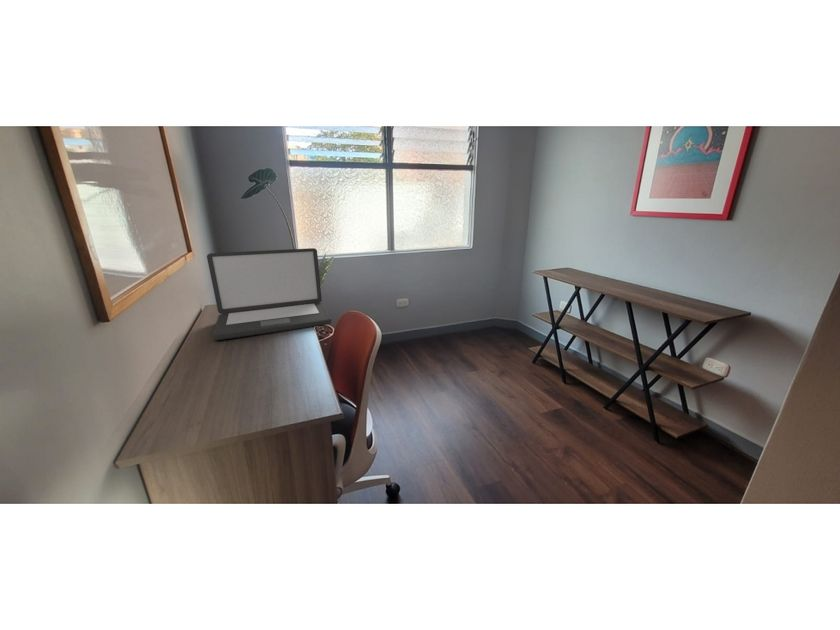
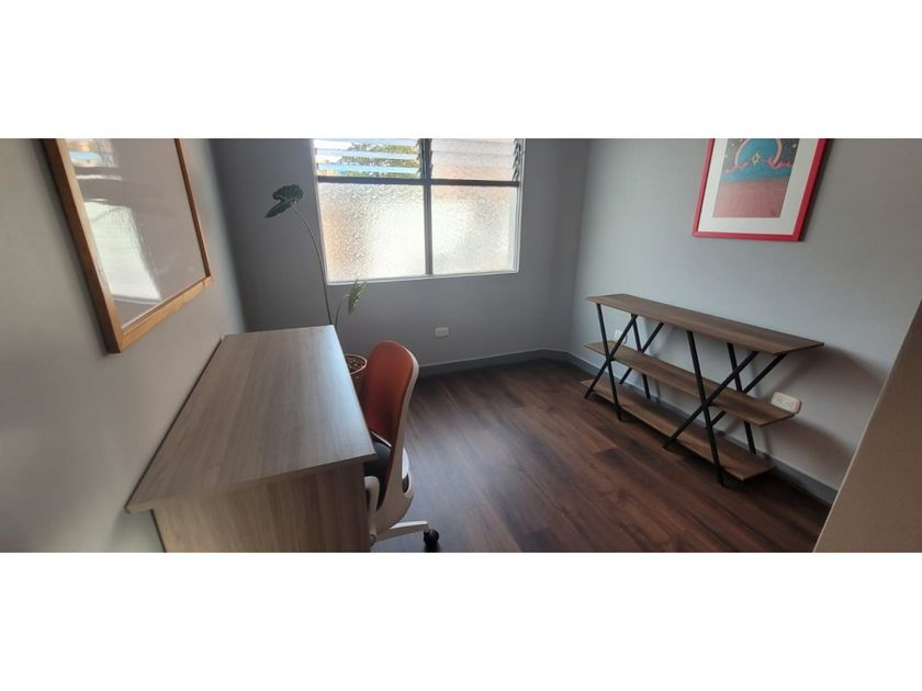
- laptop (270, 289)
